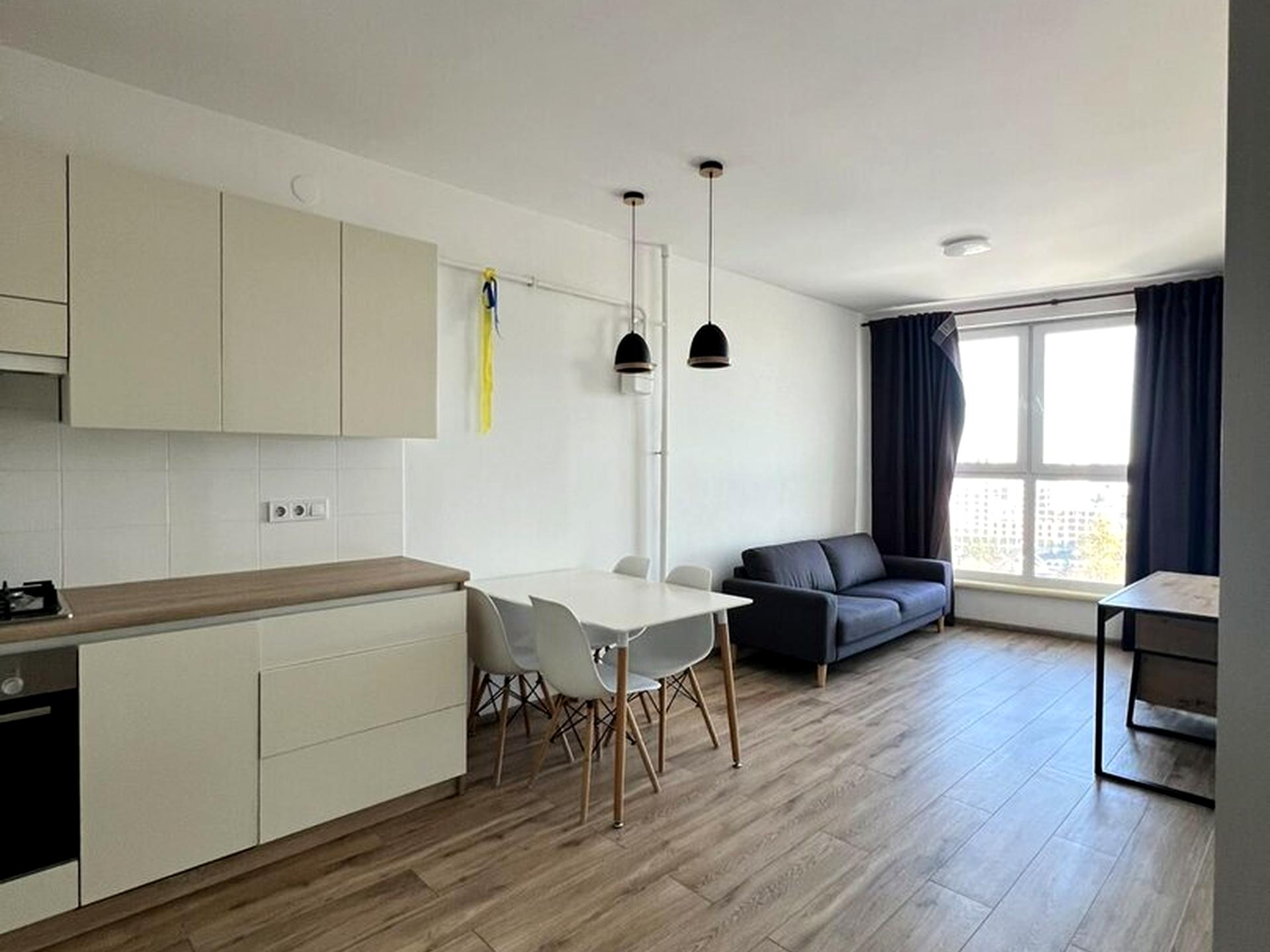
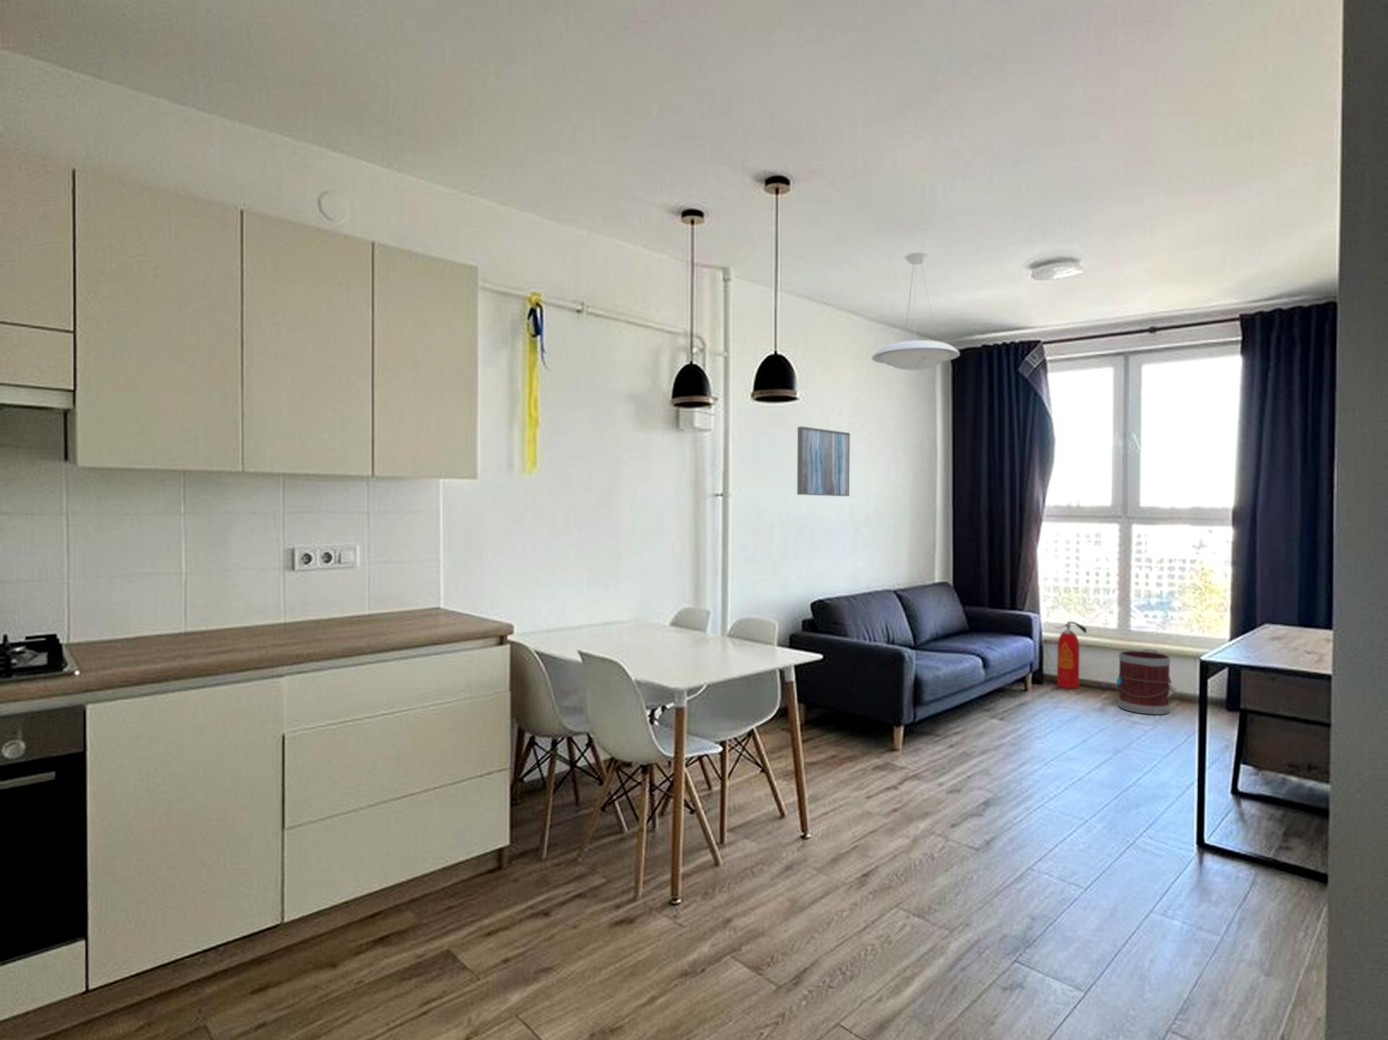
+ wall art (824, 462)
+ fire extinguisher (1070, 653)
+ pendant lamp (915, 315)
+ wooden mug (1151, 681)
